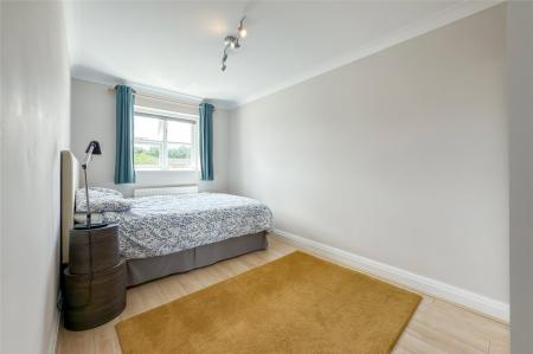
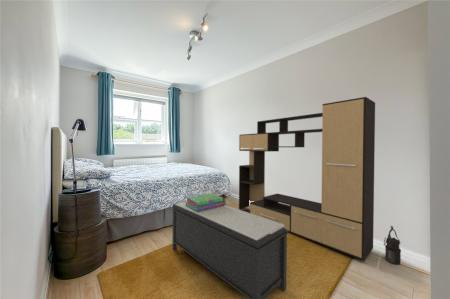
+ stack of books (204, 201)
+ bench (220, 239)
+ media console (278, 150)
+ lantern (392, 243)
